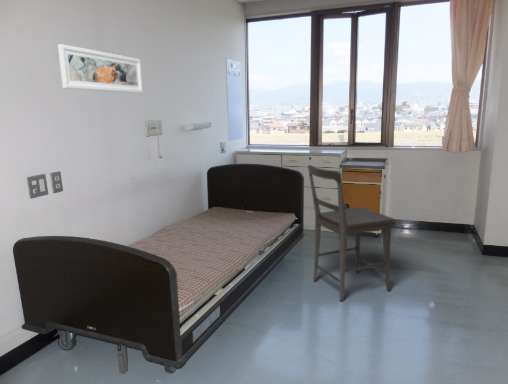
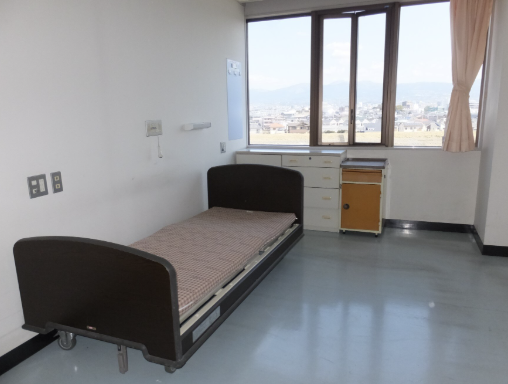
- chair (348, 227)
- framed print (106, 71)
